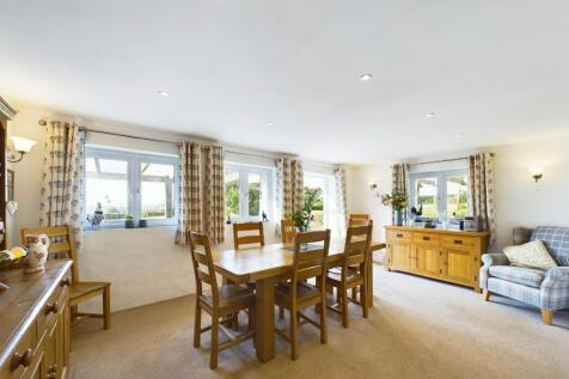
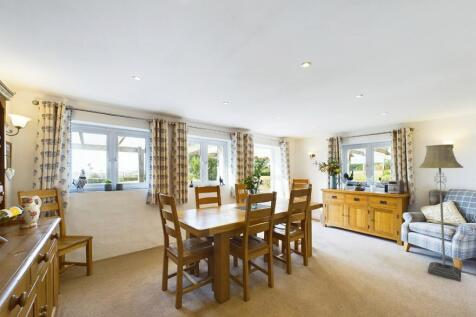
+ floor lamp (441, 208)
